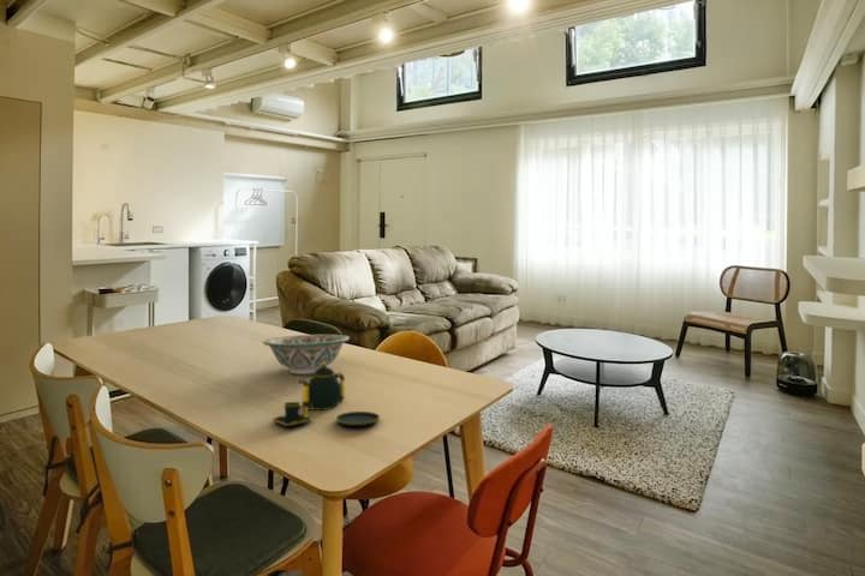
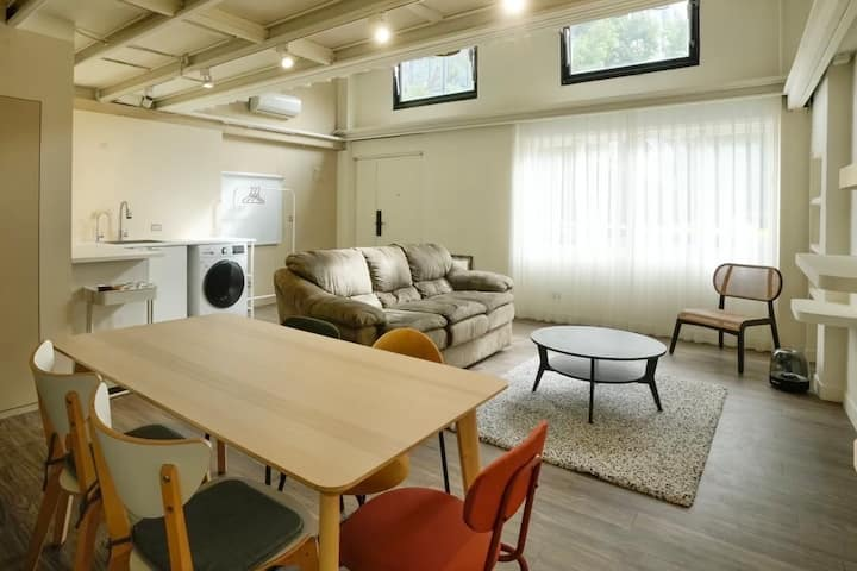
- teapot (326, 394)
- decorative bowl (306, 354)
